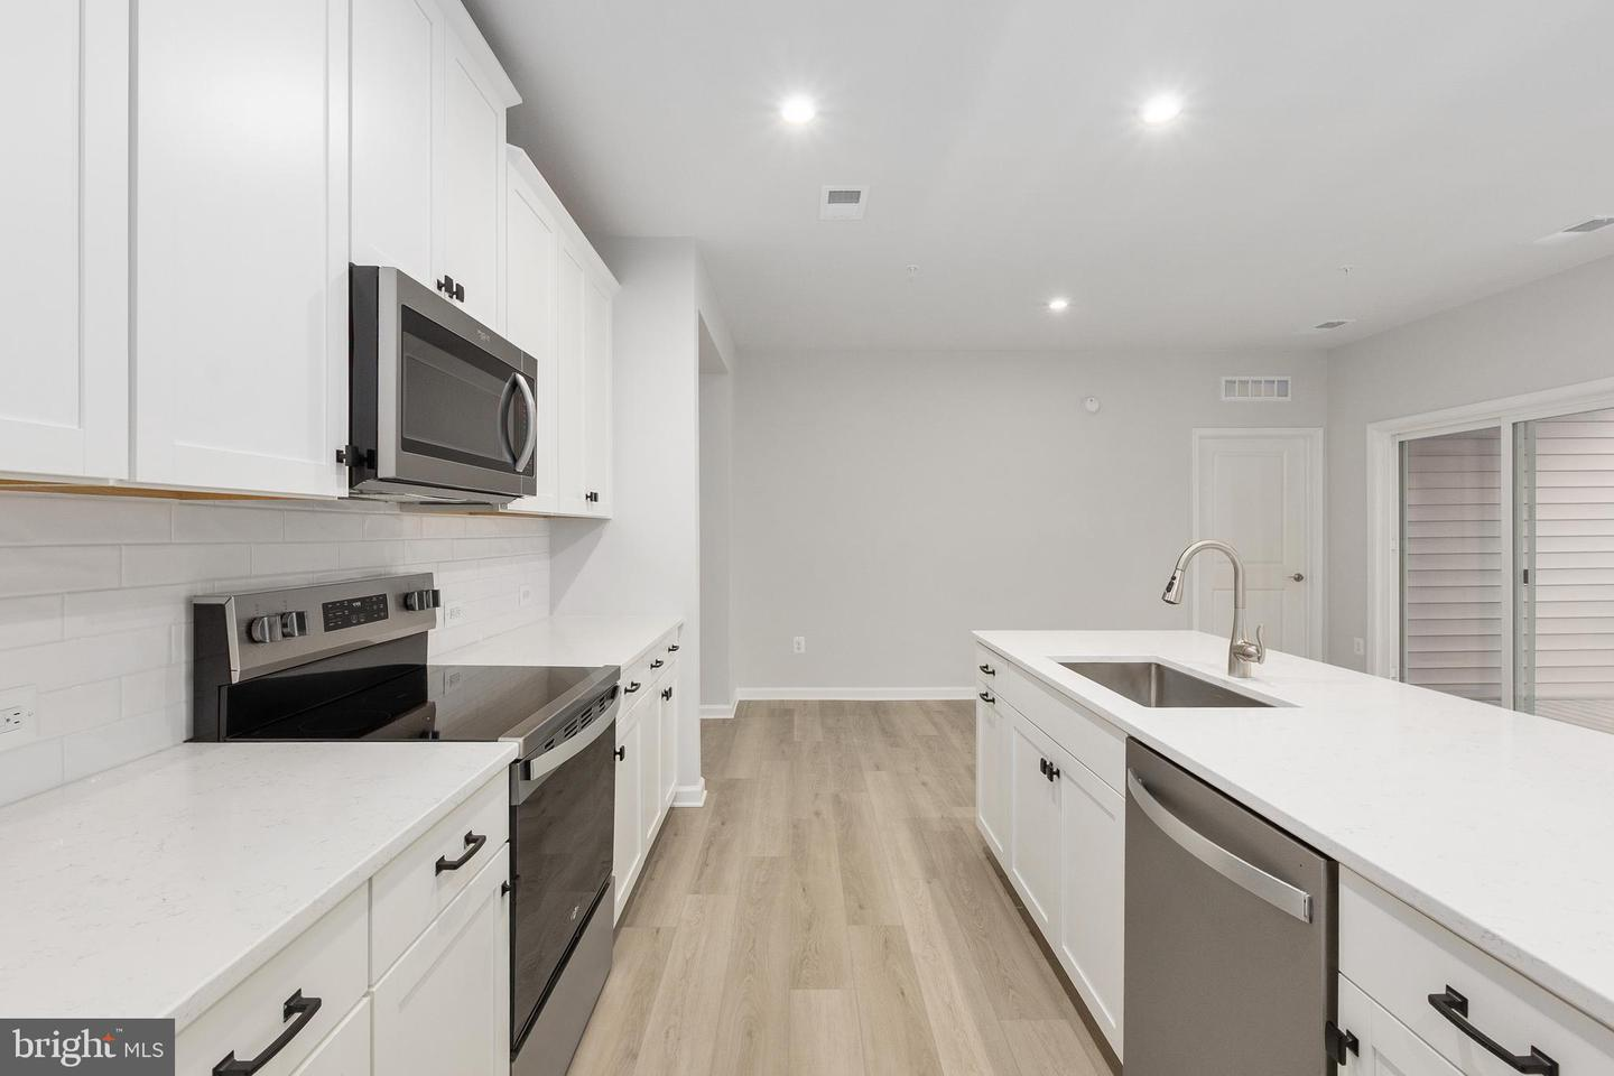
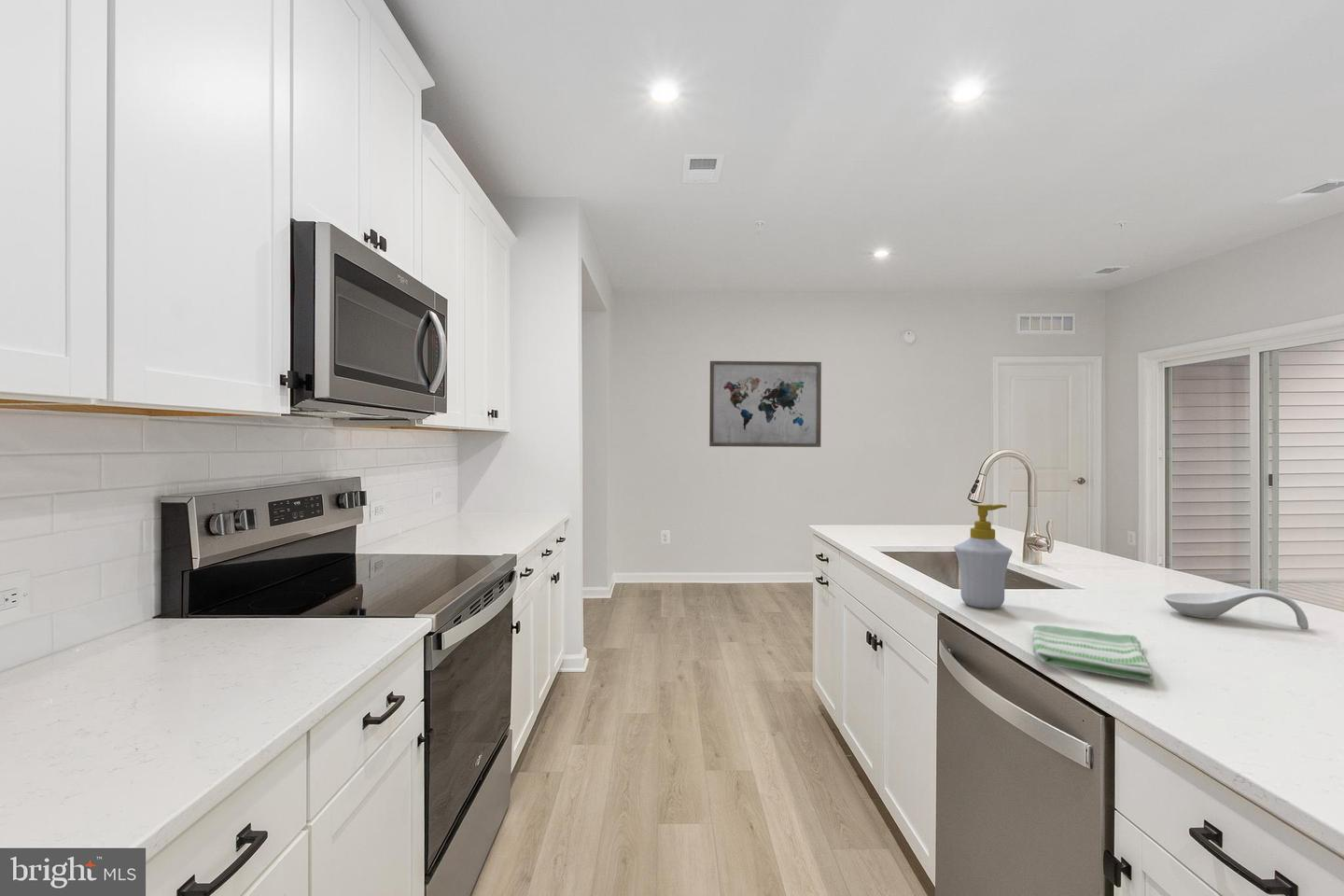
+ soap bottle (982, 553)
+ dish towel (1087, 648)
+ wall art (765, 404)
+ spoon rest (1231, 603)
